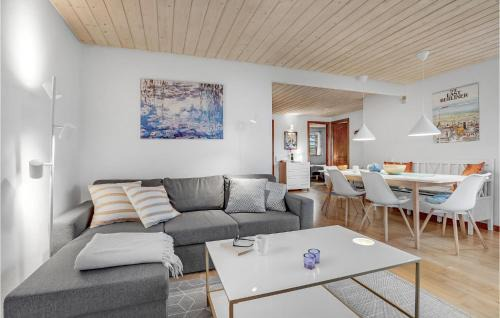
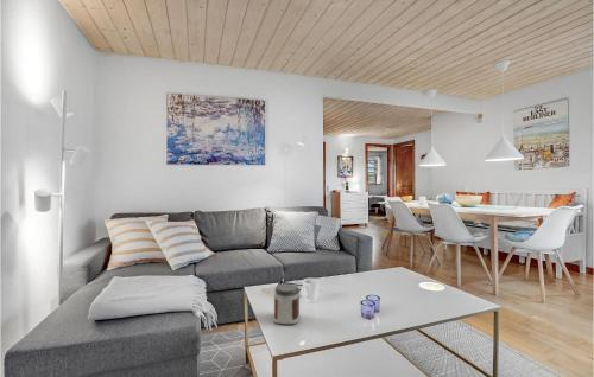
+ jar (286, 302)
